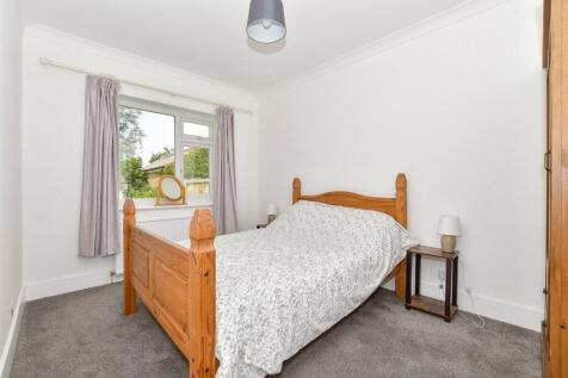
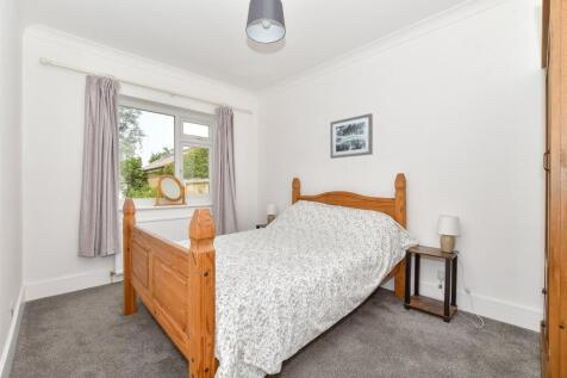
+ wall art (350, 137)
